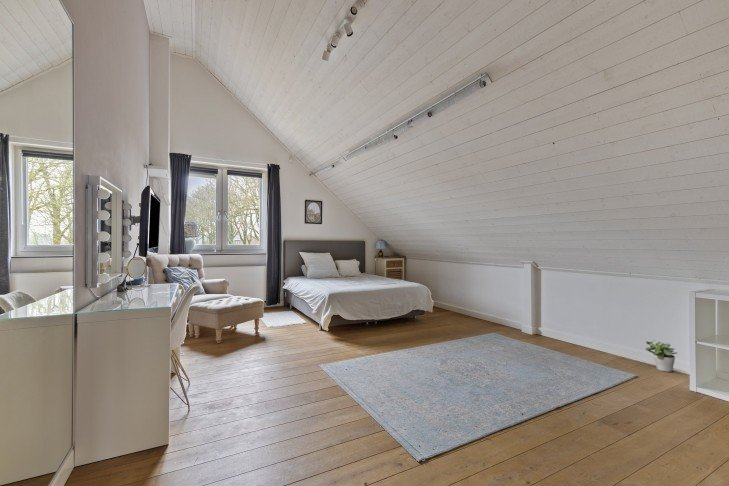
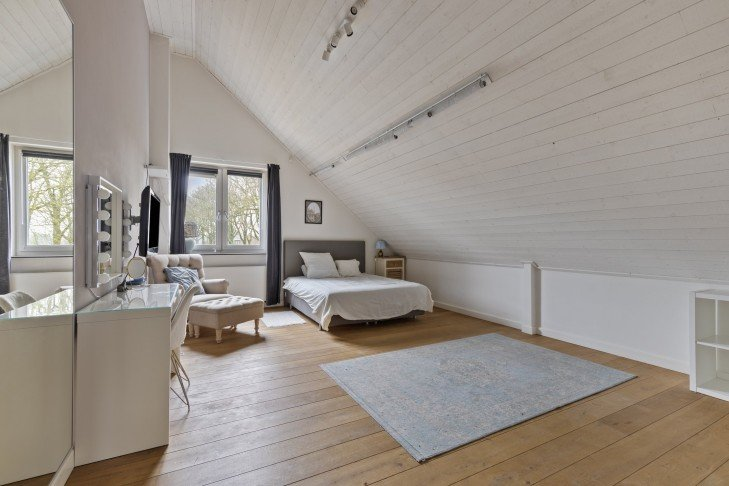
- potted plant (659, 354)
